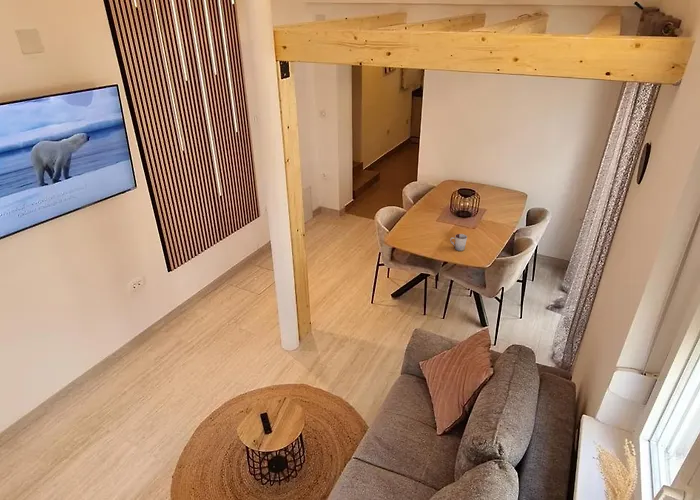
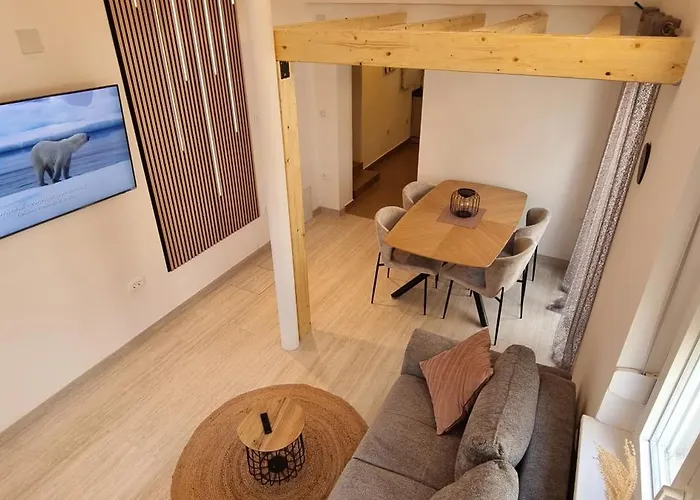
- cup (458, 242)
